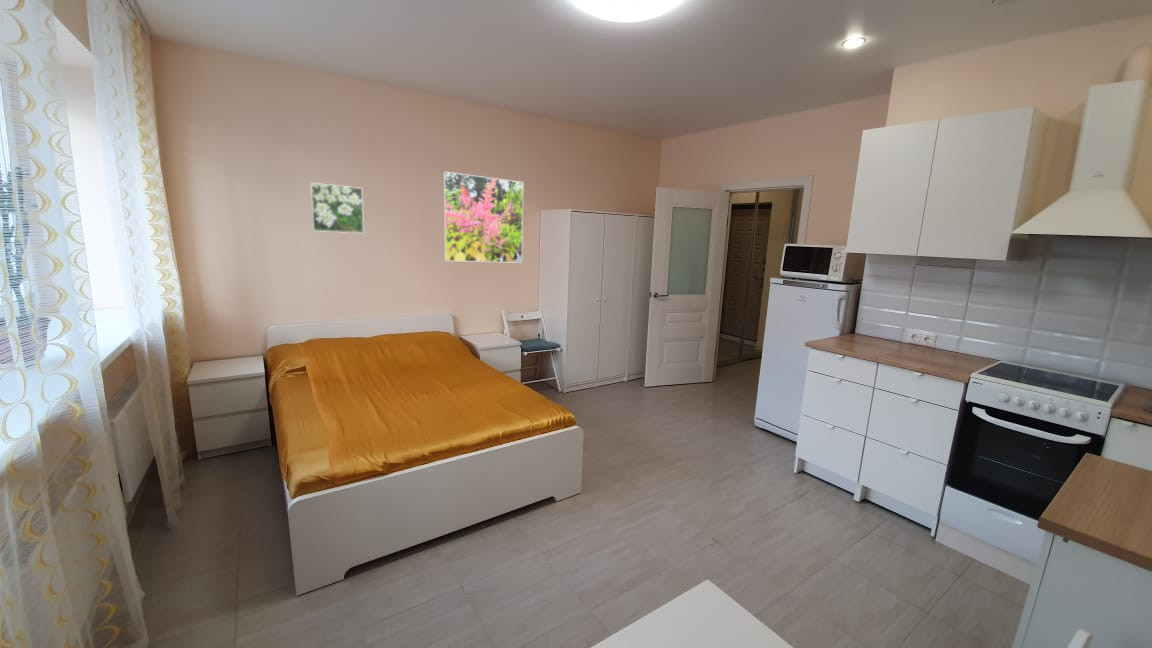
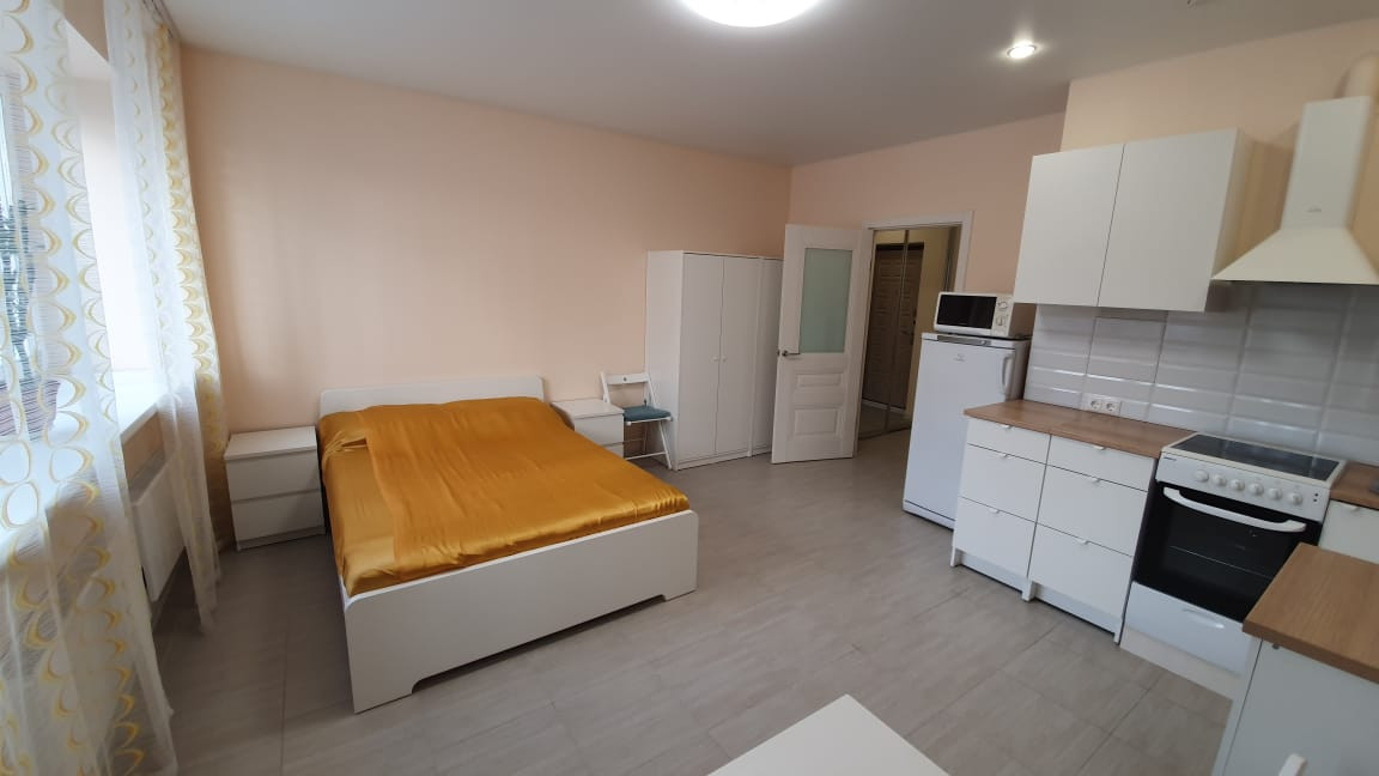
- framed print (338, 209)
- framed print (485, 220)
